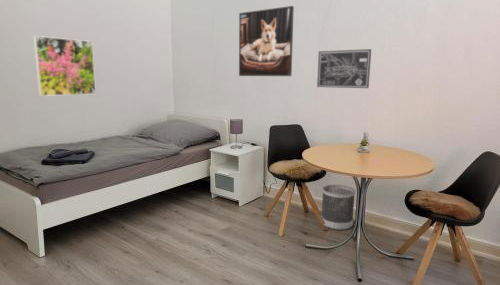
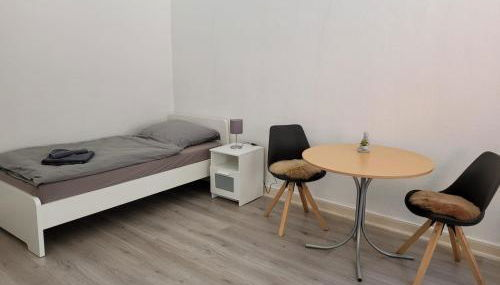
- wastebasket (337, 206)
- wall art (342, 69)
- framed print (264, 43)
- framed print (67, 67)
